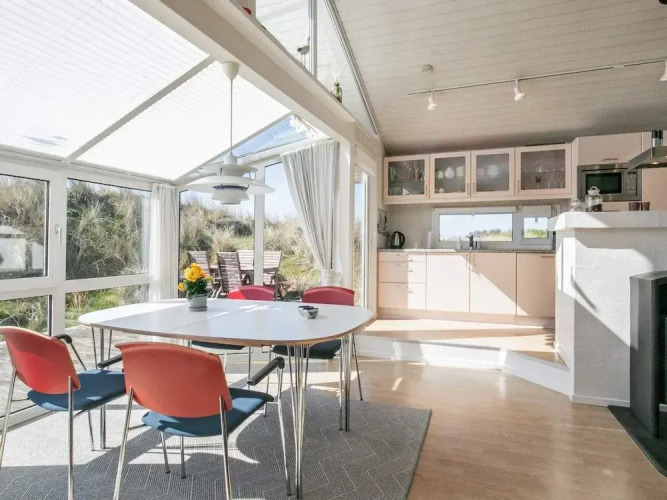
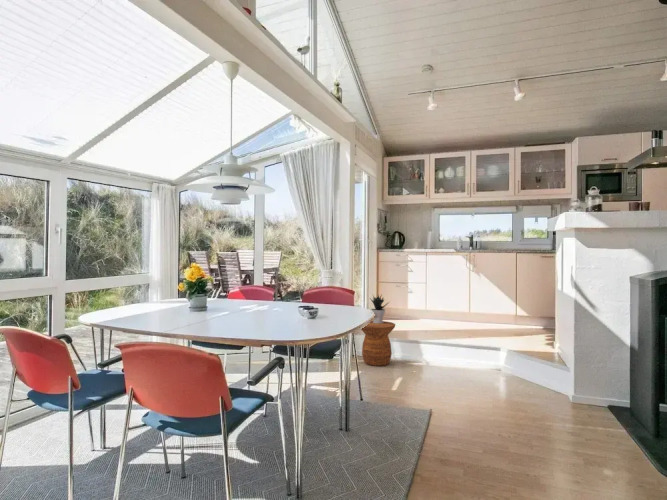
+ side table (376, 343)
+ potted plant (376, 307)
